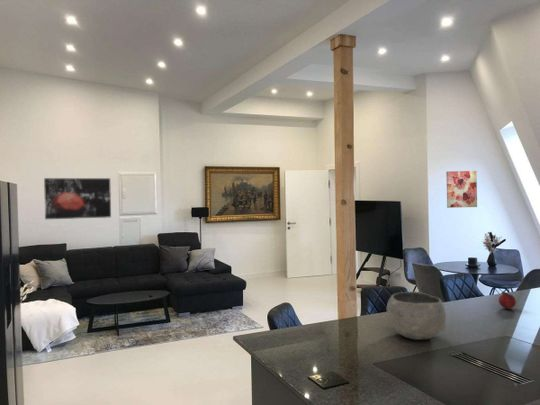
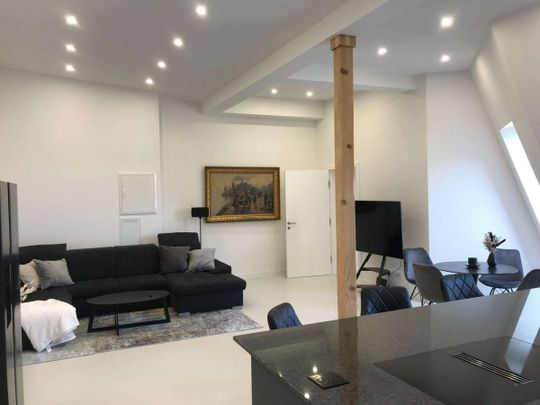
- bowl (416, 316)
- fruit (507, 300)
- wall art (78, 198)
- wall art (461, 189)
